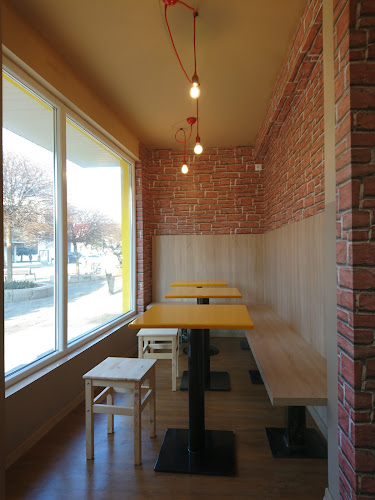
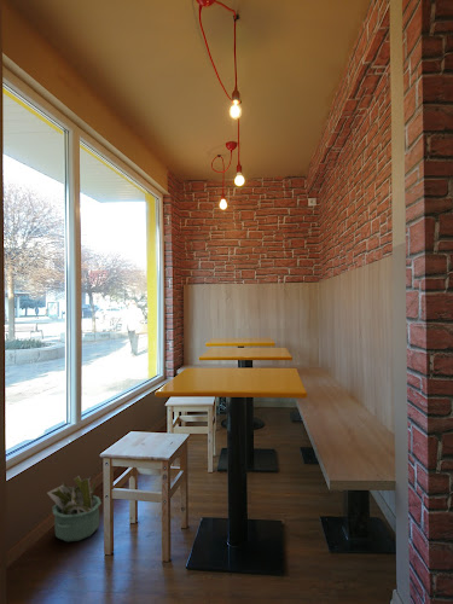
+ decorative plant (80, 504)
